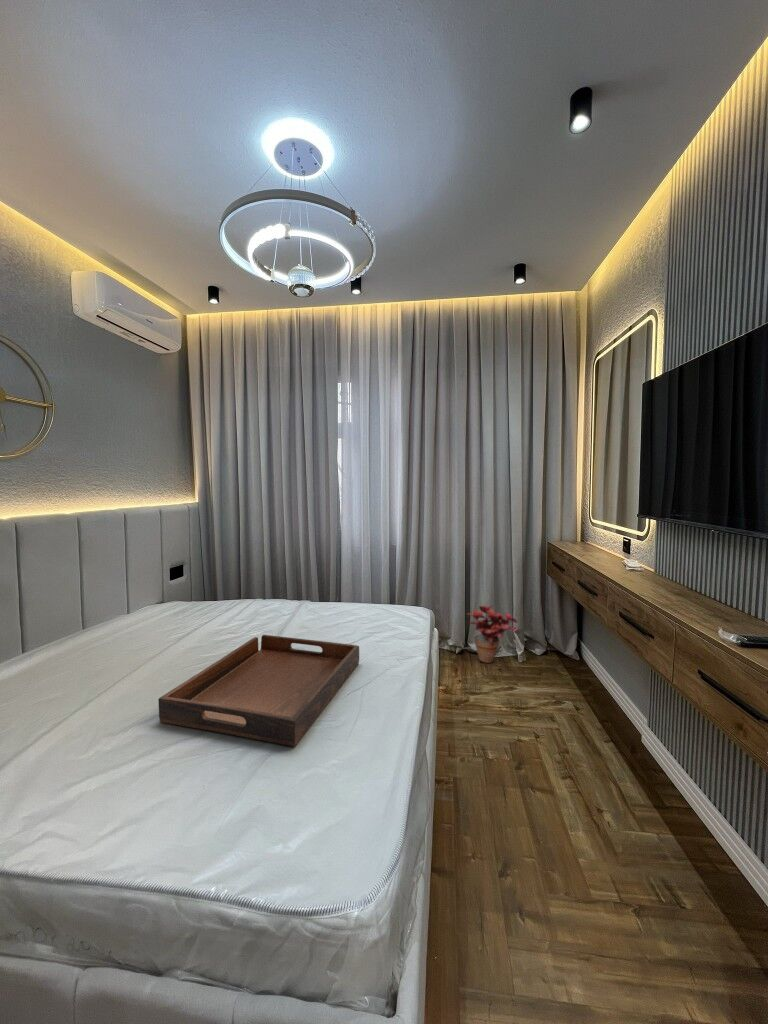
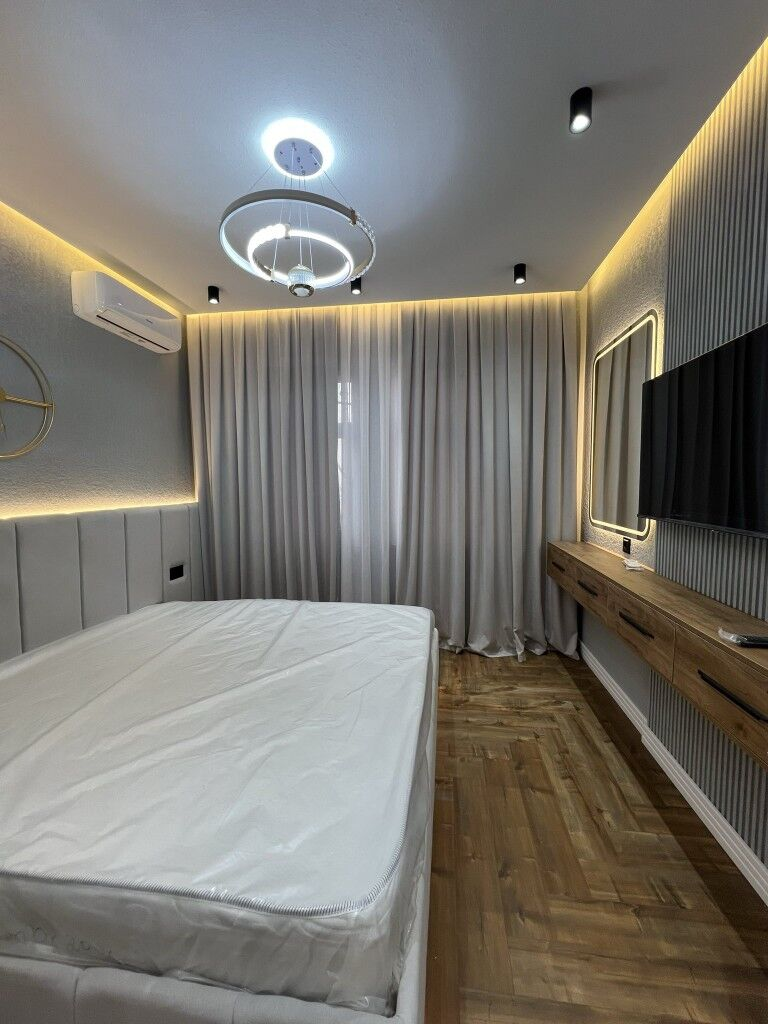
- serving tray (273, 678)
- potted plant (490, 634)
